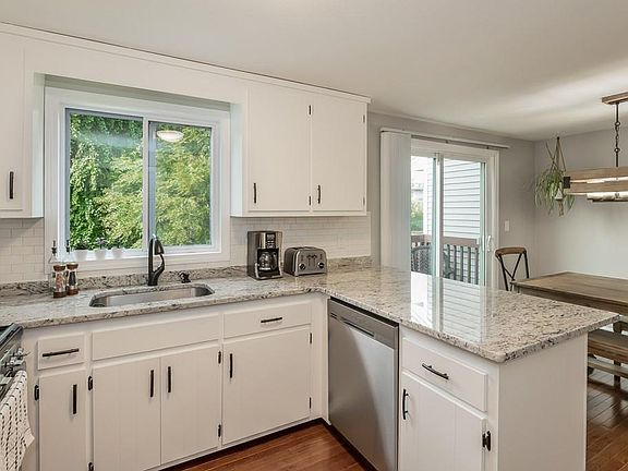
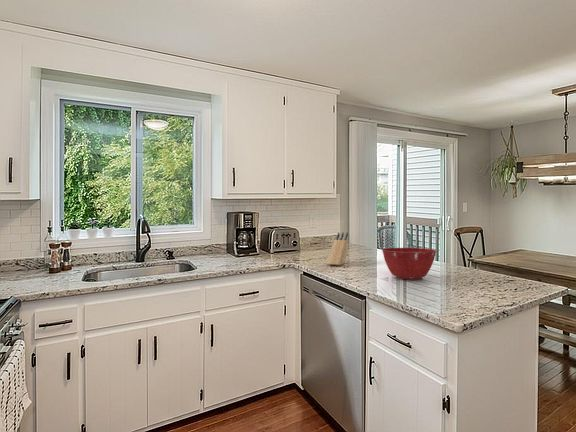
+ mixing bowl (408, 263)
+ knife block (338, 247)
